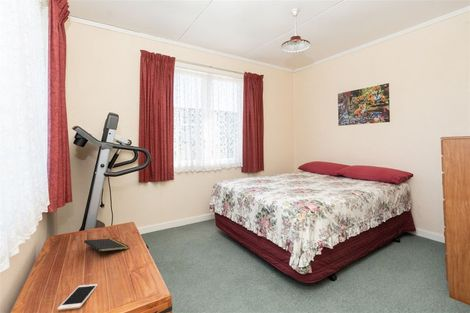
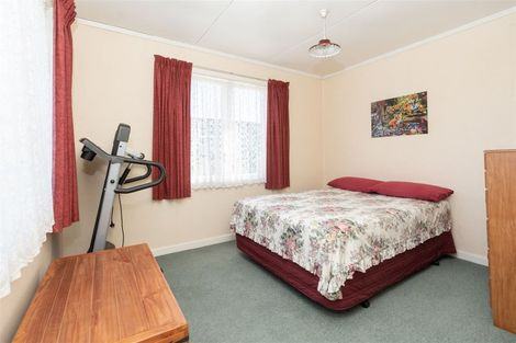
- cell phone (79, 295)
- notepad (106, 244)
